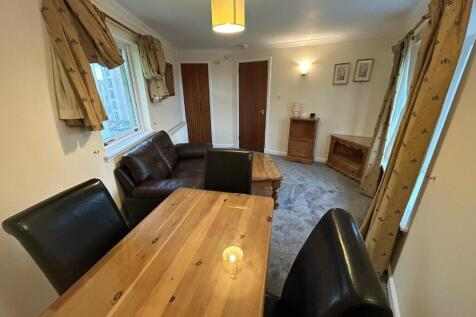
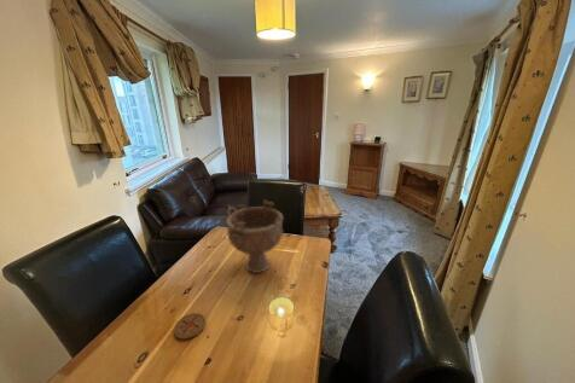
+ decorative bowl (255, 238)
+ coaster (190, 325)
